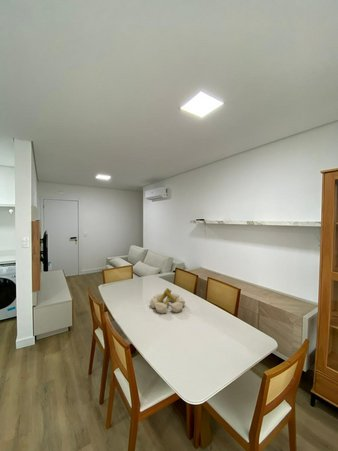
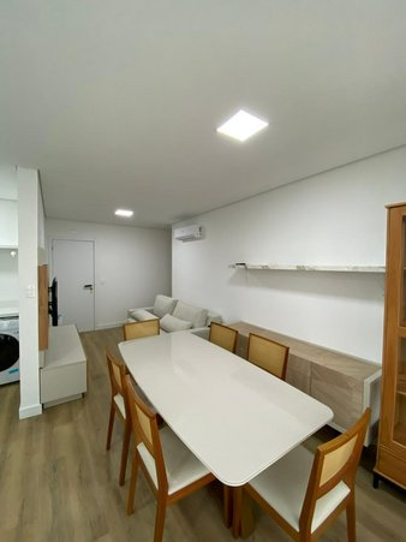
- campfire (167, 297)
